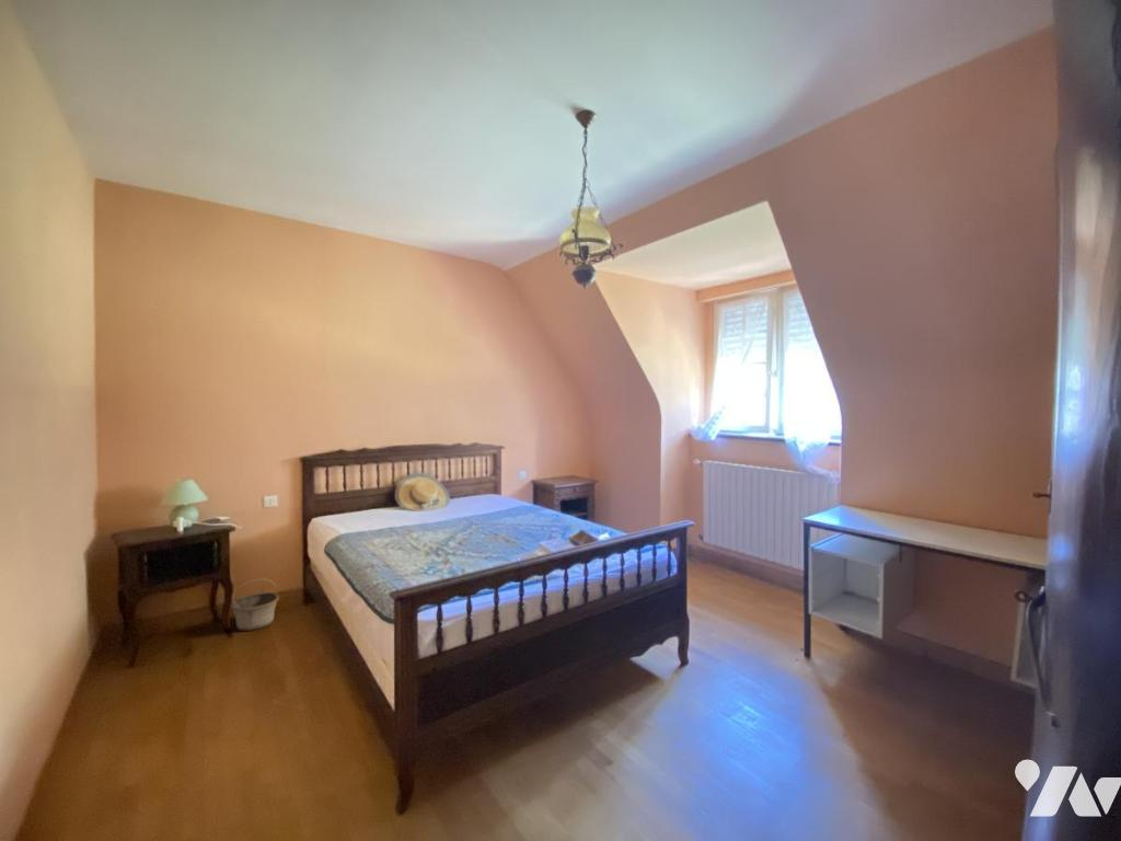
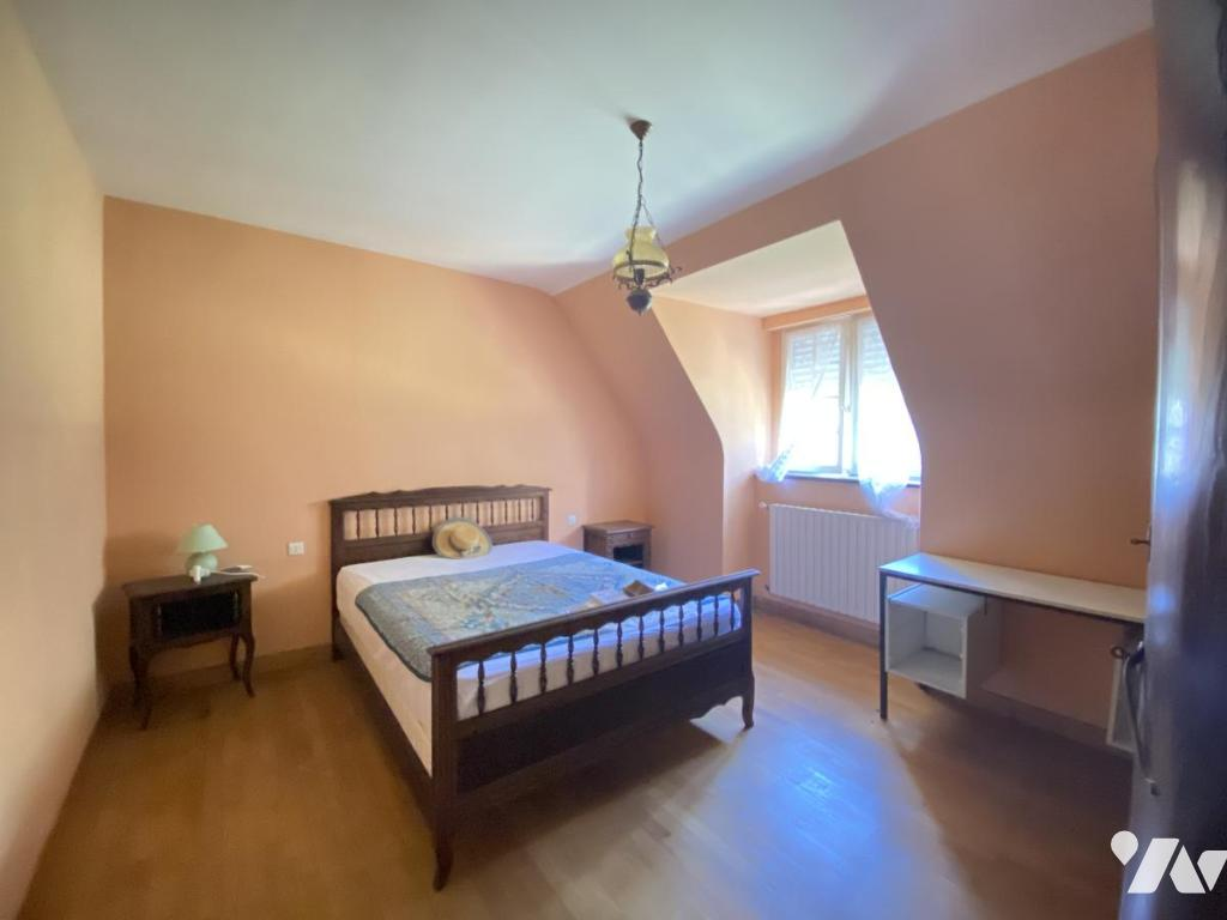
- basket (255, 601)
